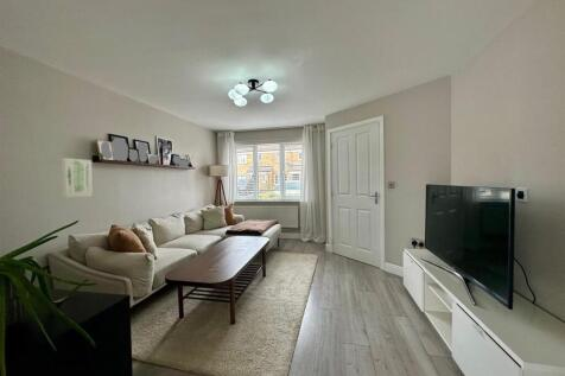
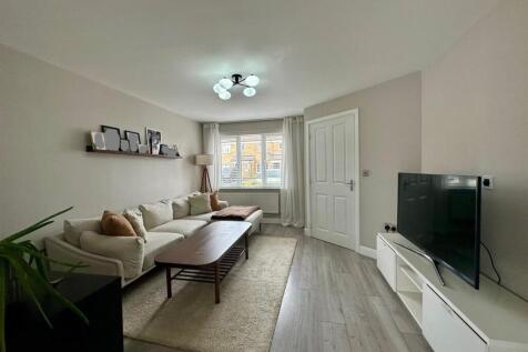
- wall art (77, 178)
